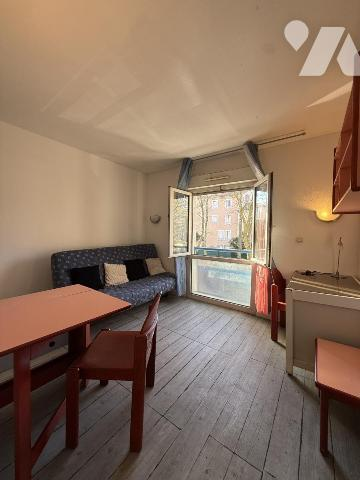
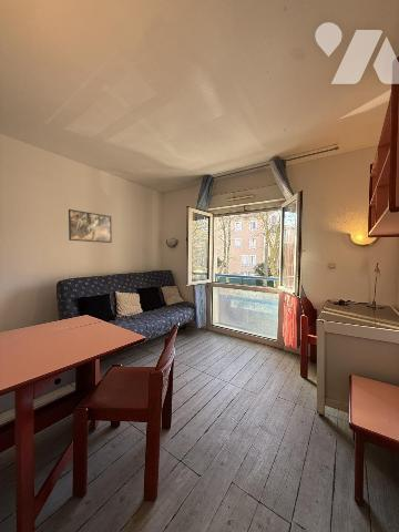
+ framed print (91, 227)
